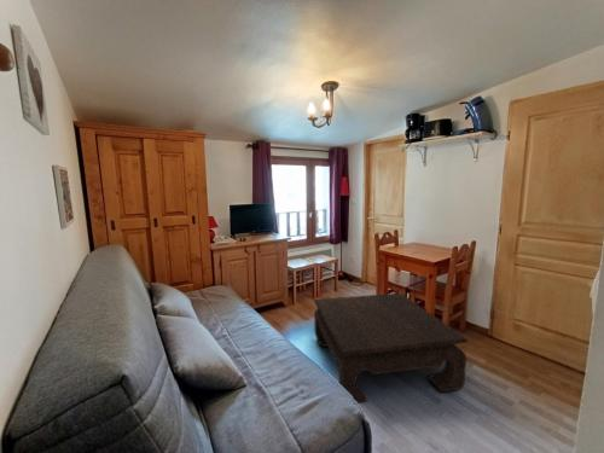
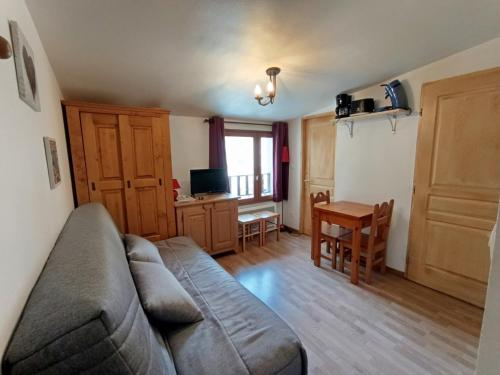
- coffee table (377, 338)
